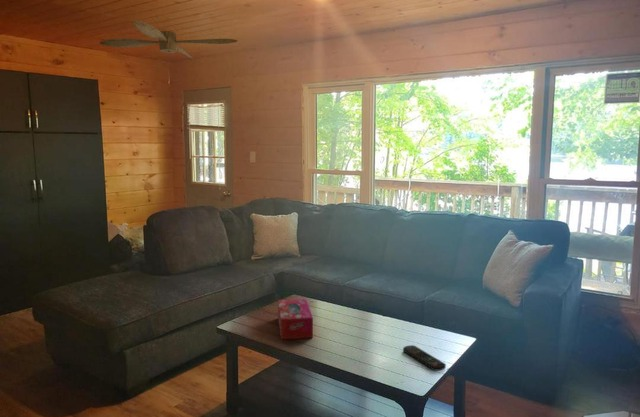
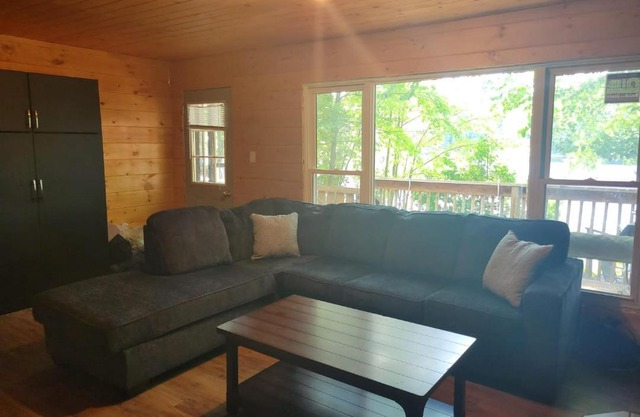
- ceiling fan (167, 42)
- tissue box (294, 317)
- remote control (423, 357)
